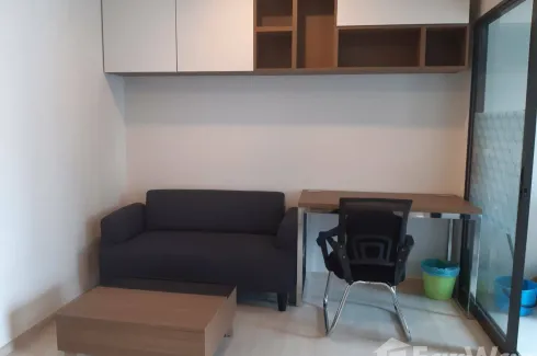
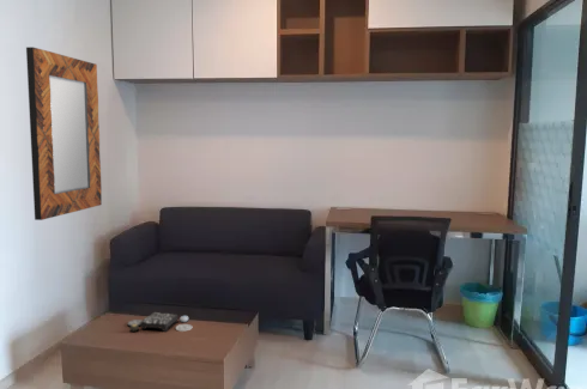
+ board game (159, 321)
+ home mirror (68, 135)
